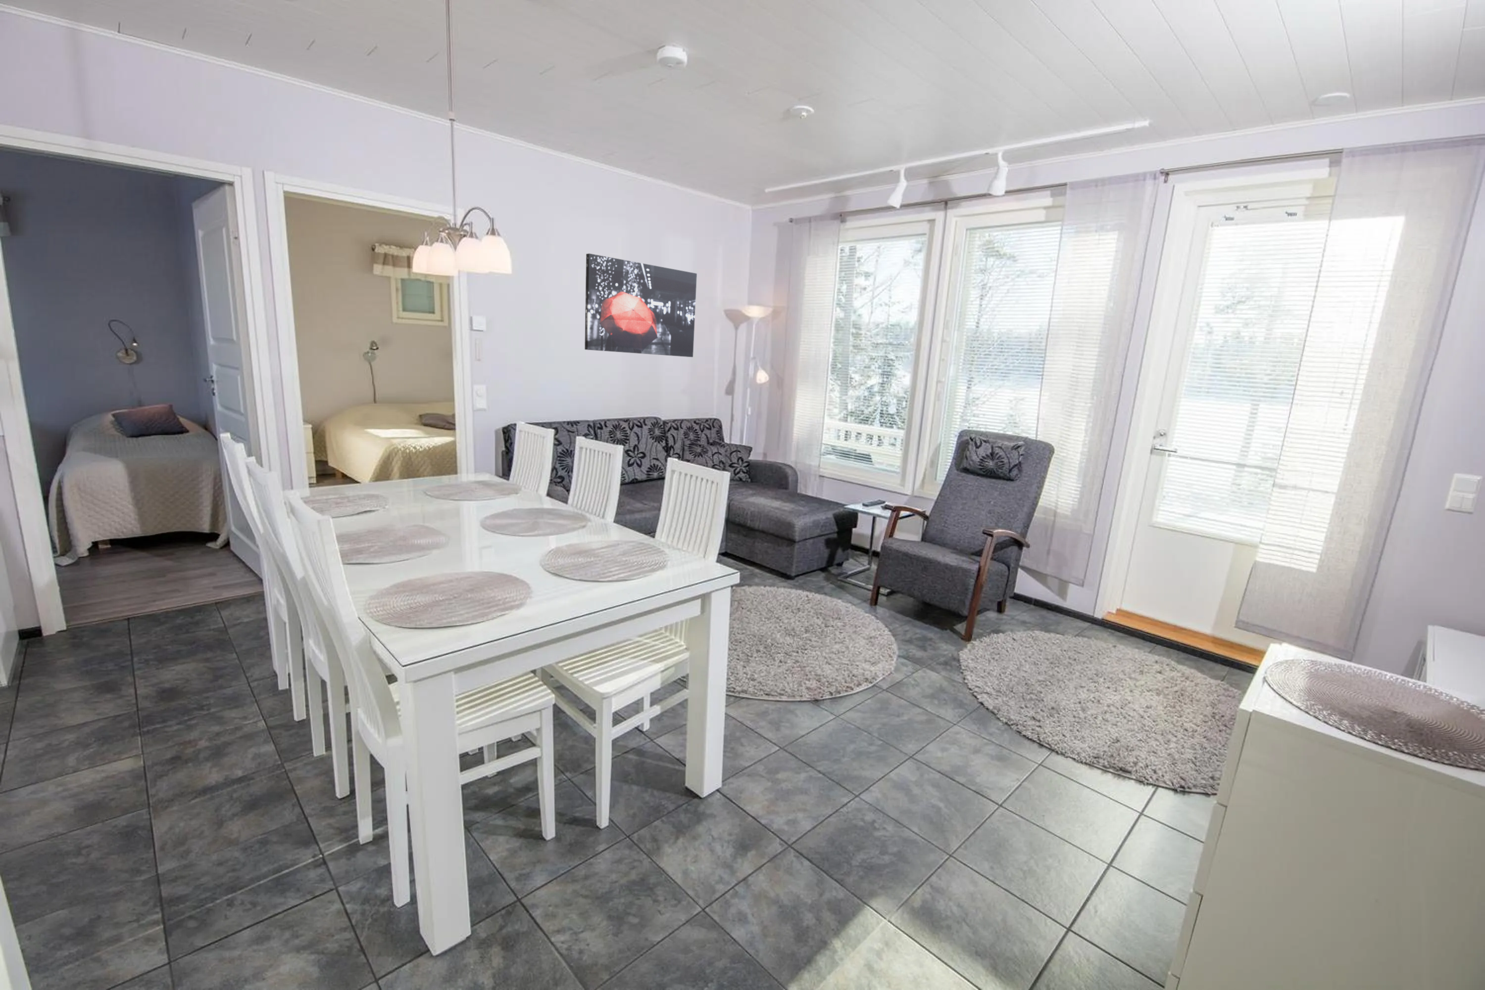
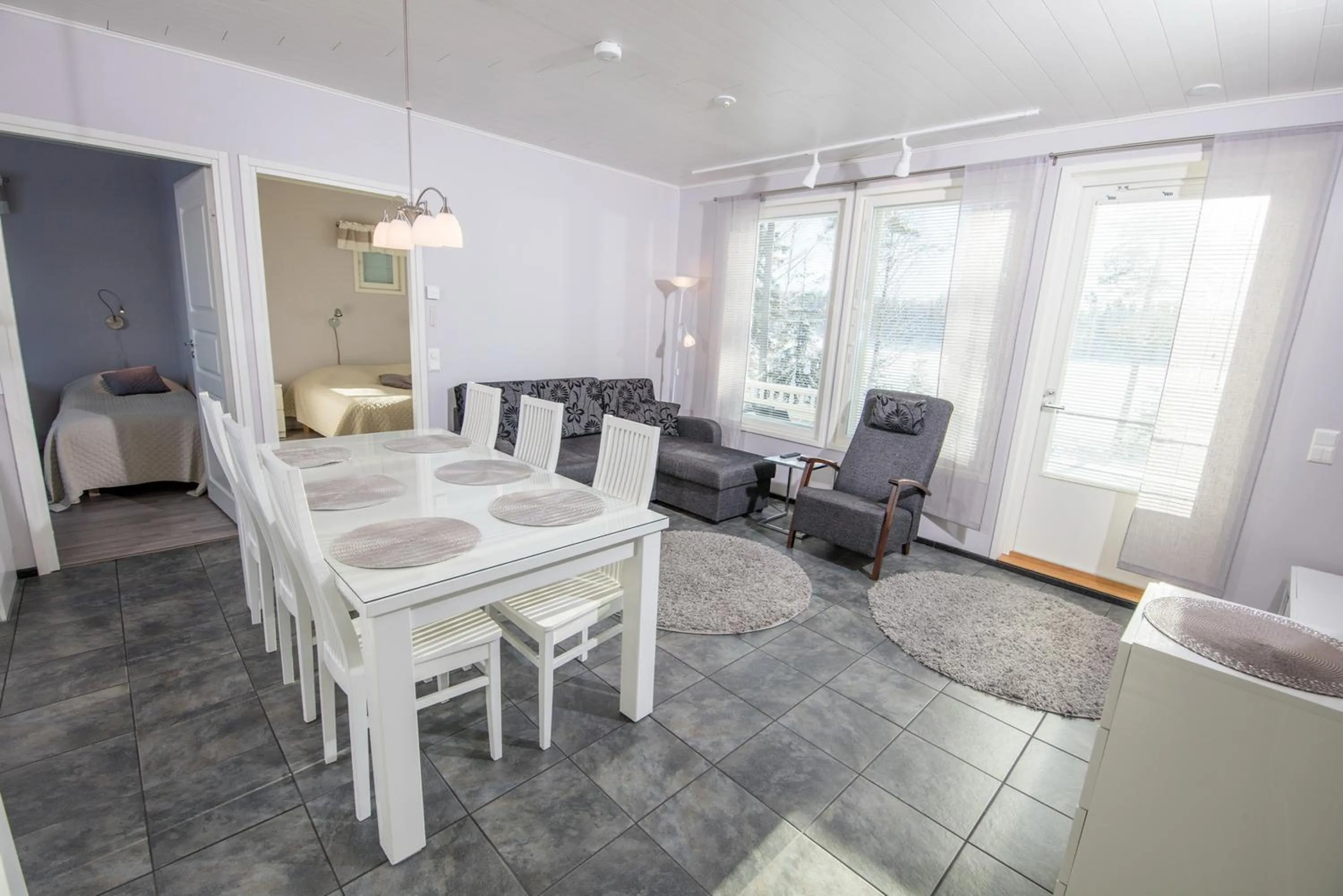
- wall art (644, 309)
